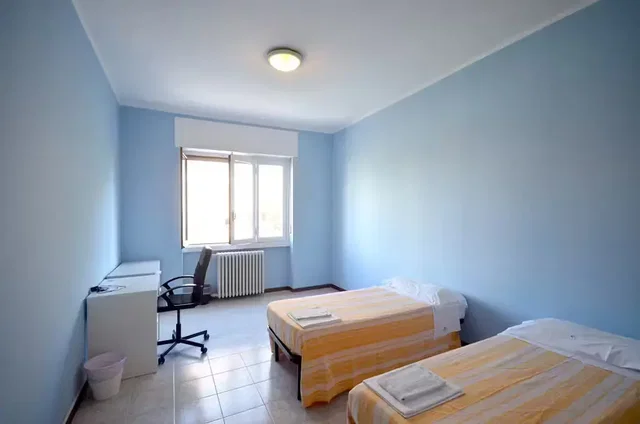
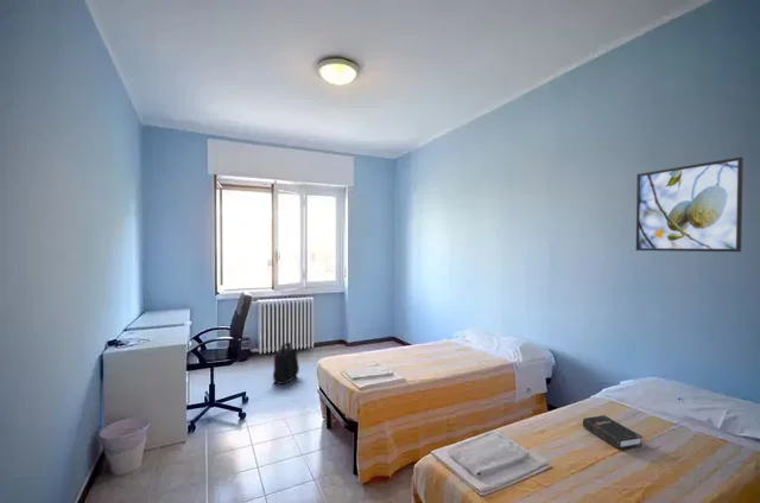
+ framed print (683, 209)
+ backpack (286, 362)
+ hardback book (610, 431)
